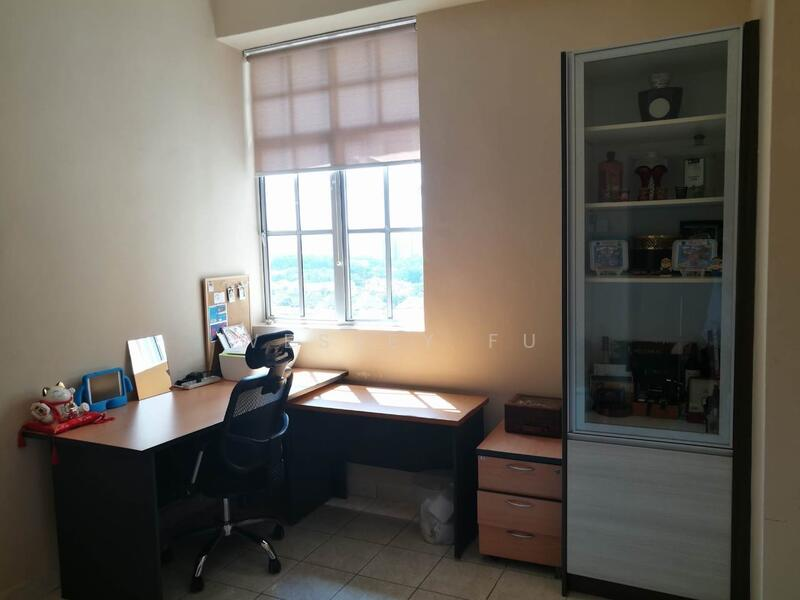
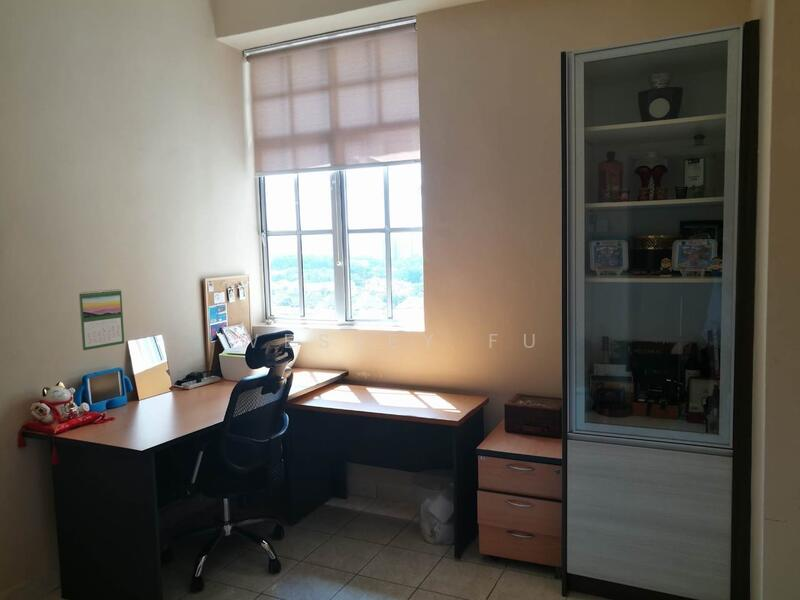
+ calendar (102, 318)
